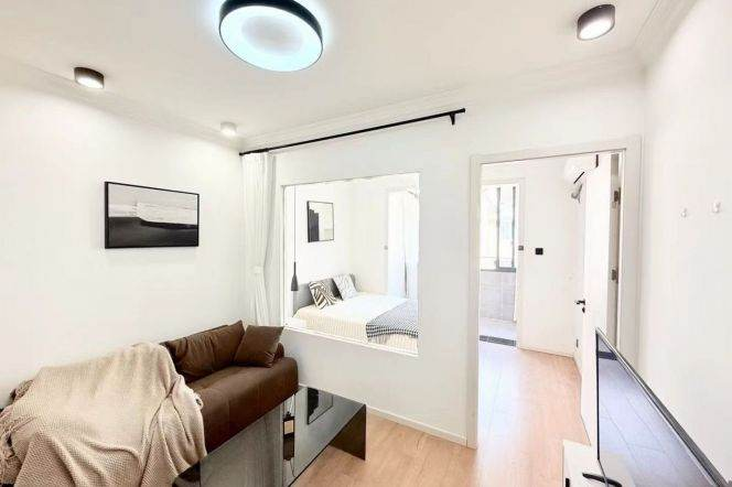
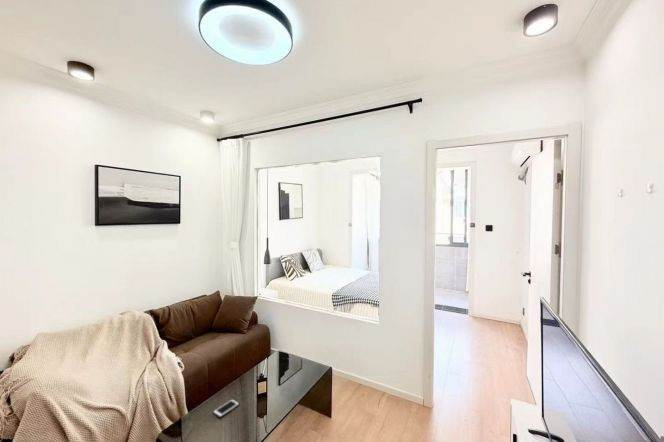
+ cell phone (226, 407)
